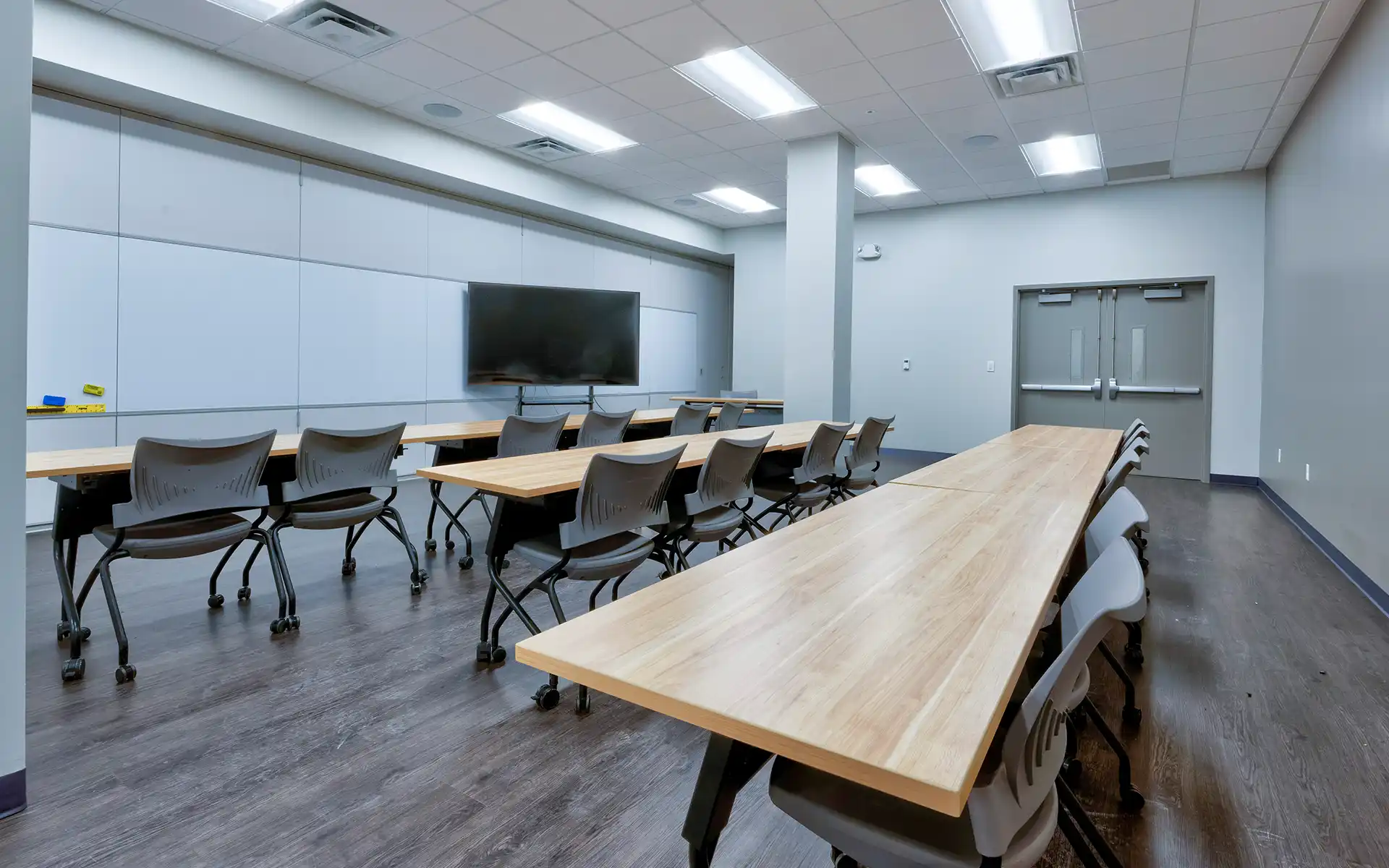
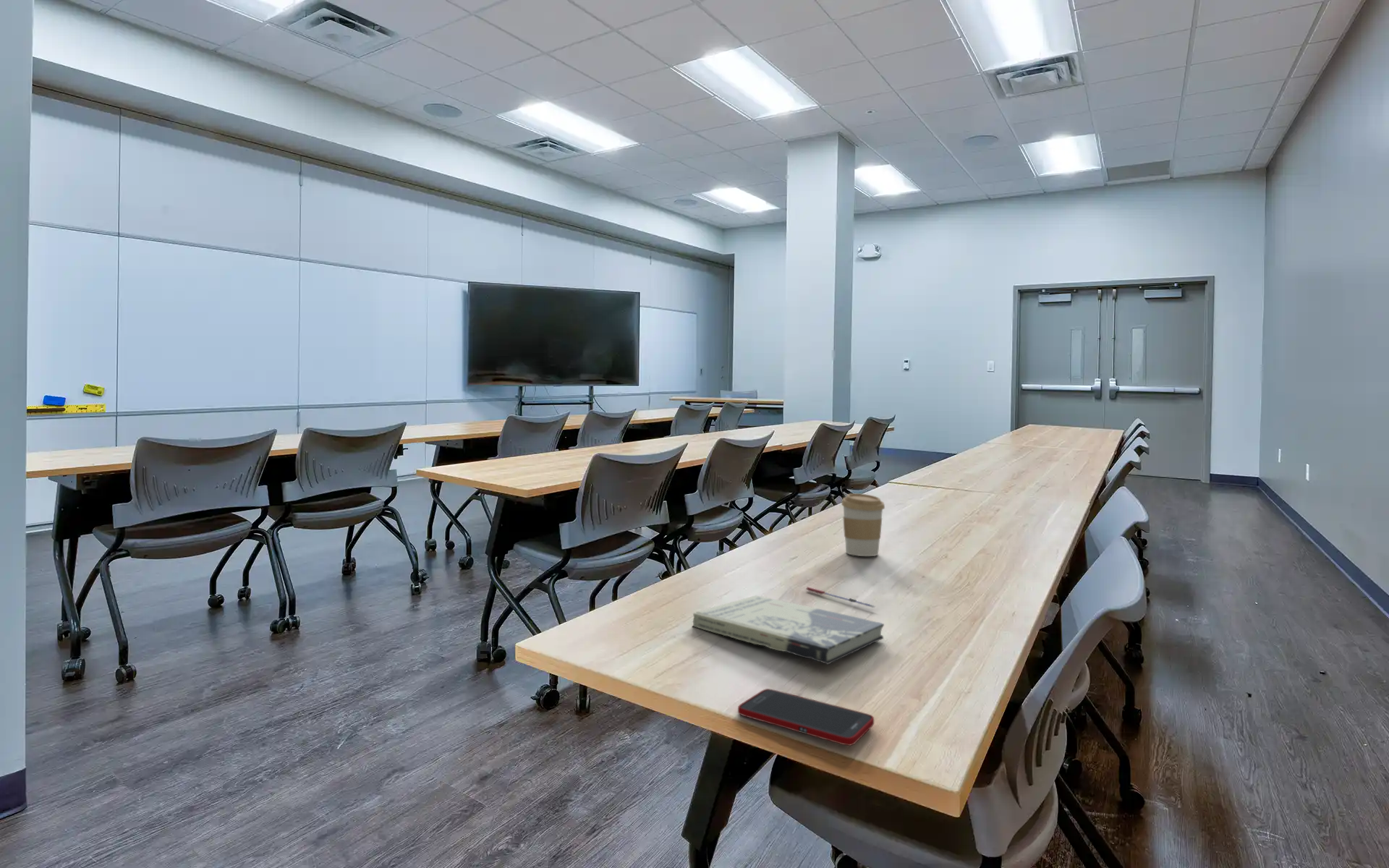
+ cell phone (804, 715)
+ pen (839, 597)
+ coffee cup (862, 524)
+ book (786, 625)
